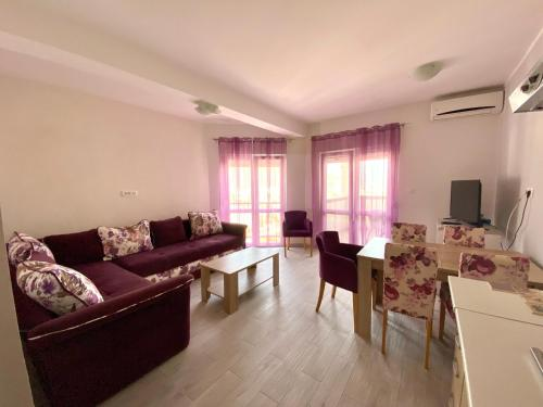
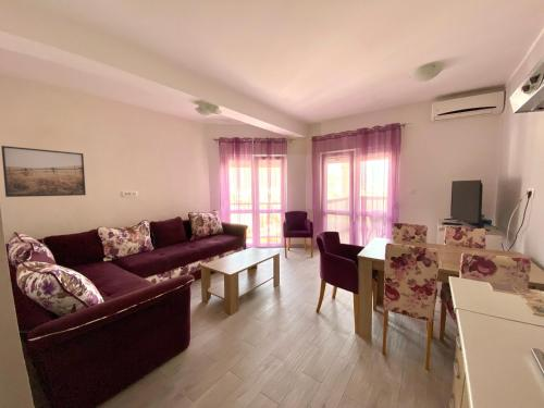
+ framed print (48, 173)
